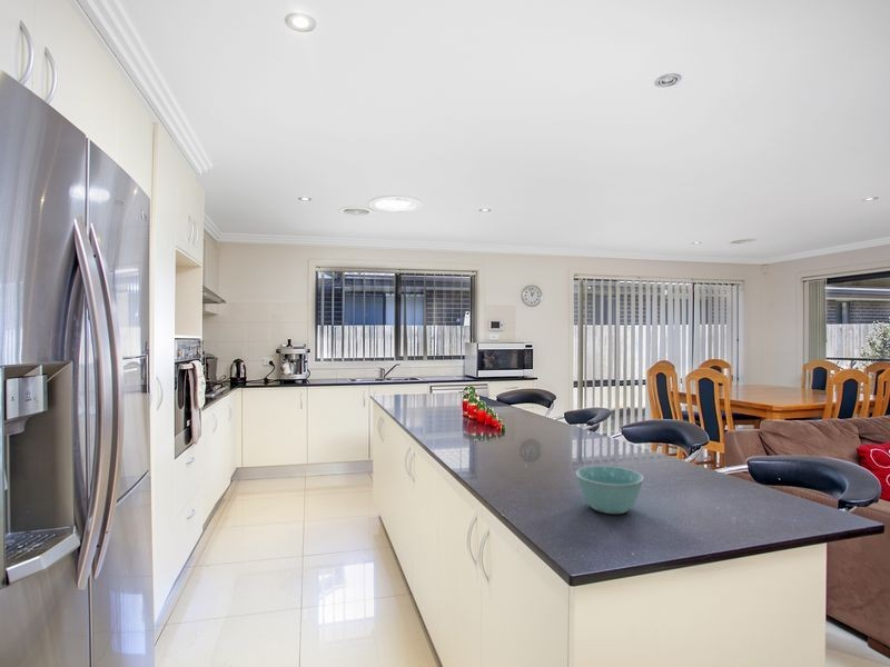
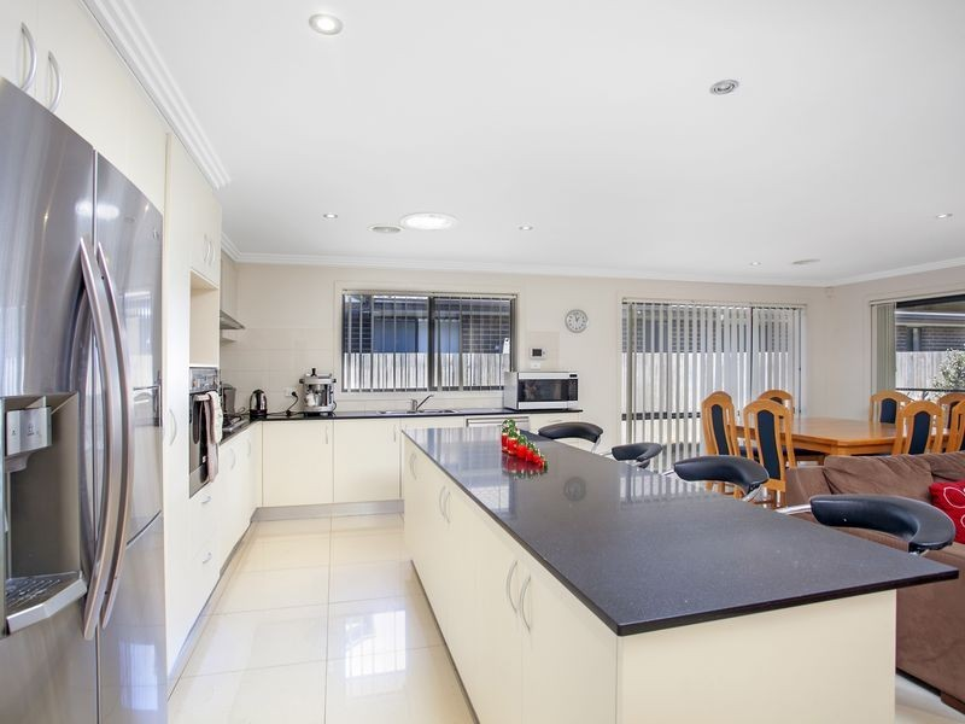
- bowl (609, 490)
